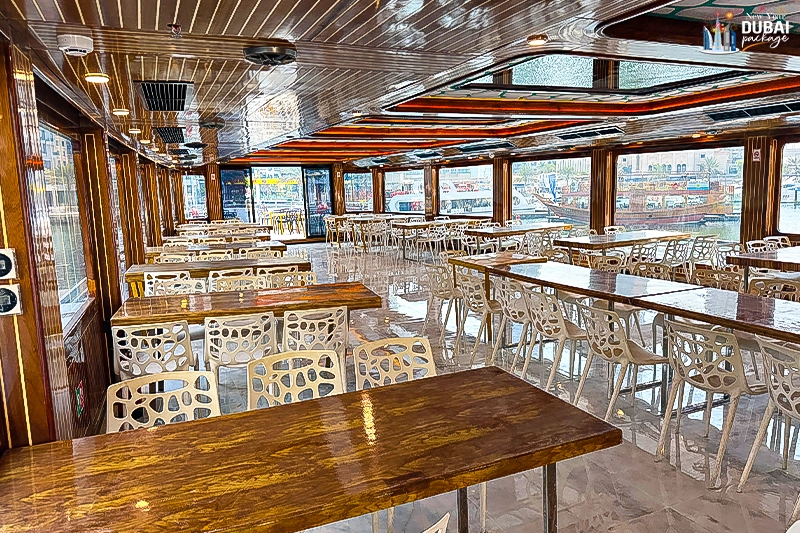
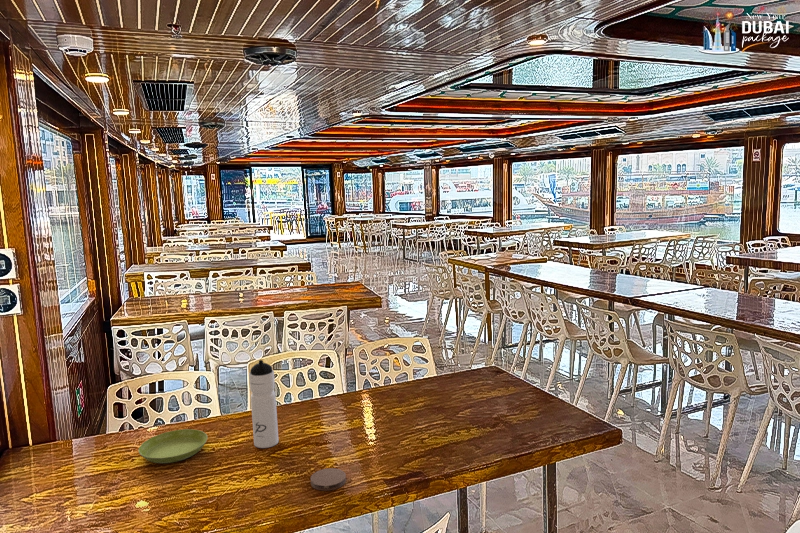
+ saucer (174, 447)
+ water bottle (263, 402)
+ coaster (328, 479)
